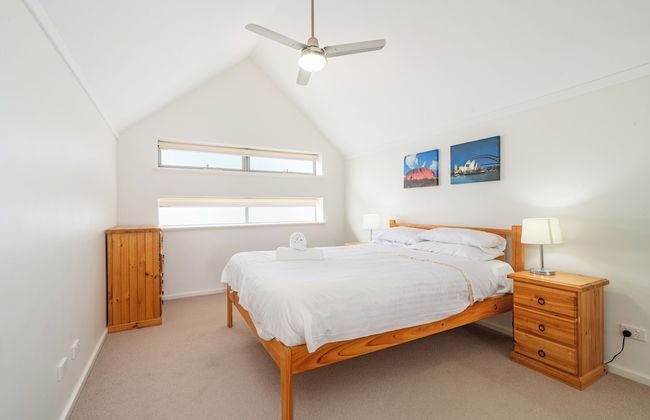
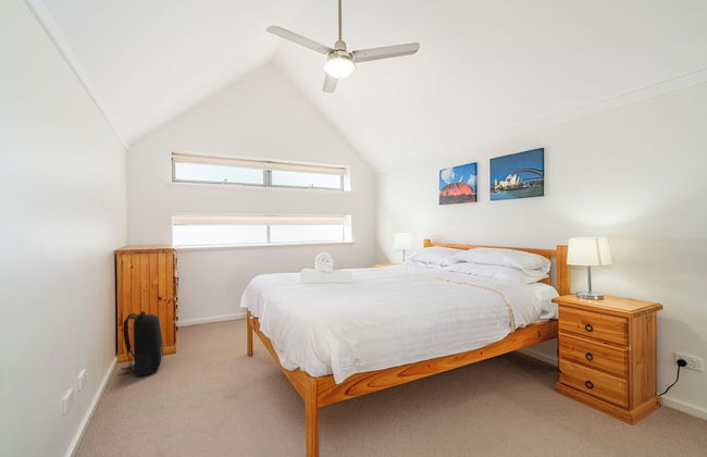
+ backpack (140, 339)
